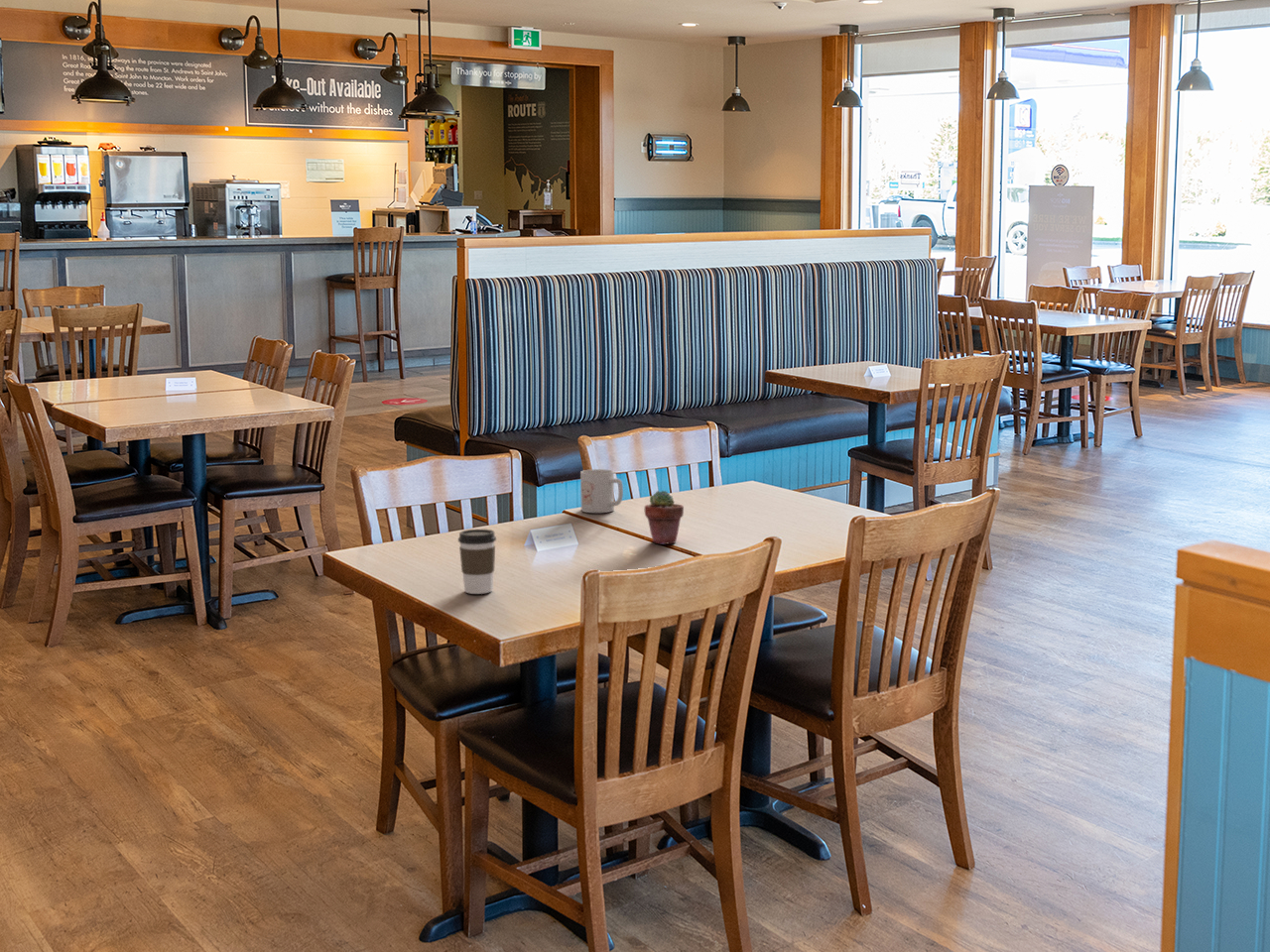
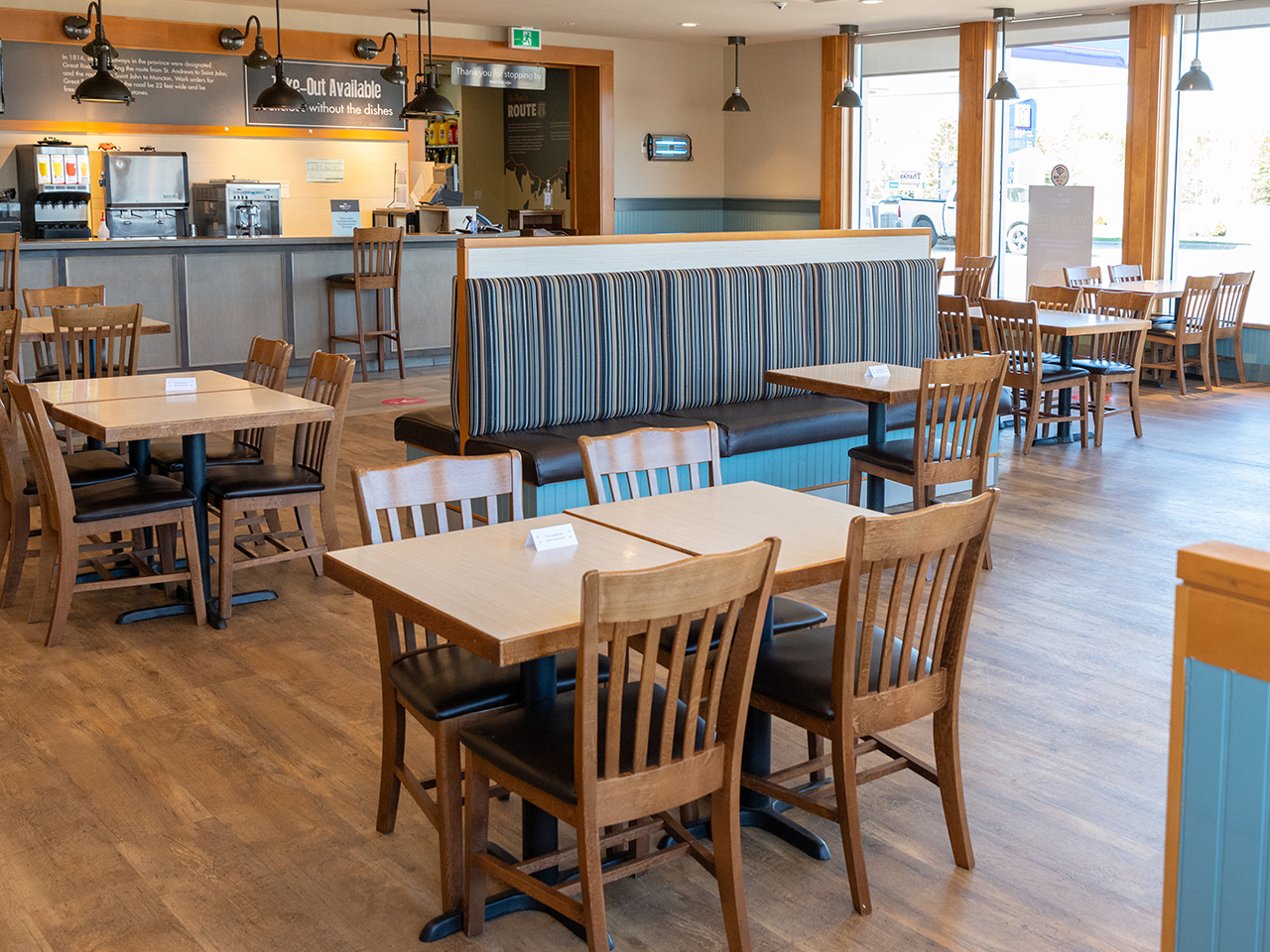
- potted succulent (664, 516)
- mug (603, 491)
- coffee cup (477, 561)
